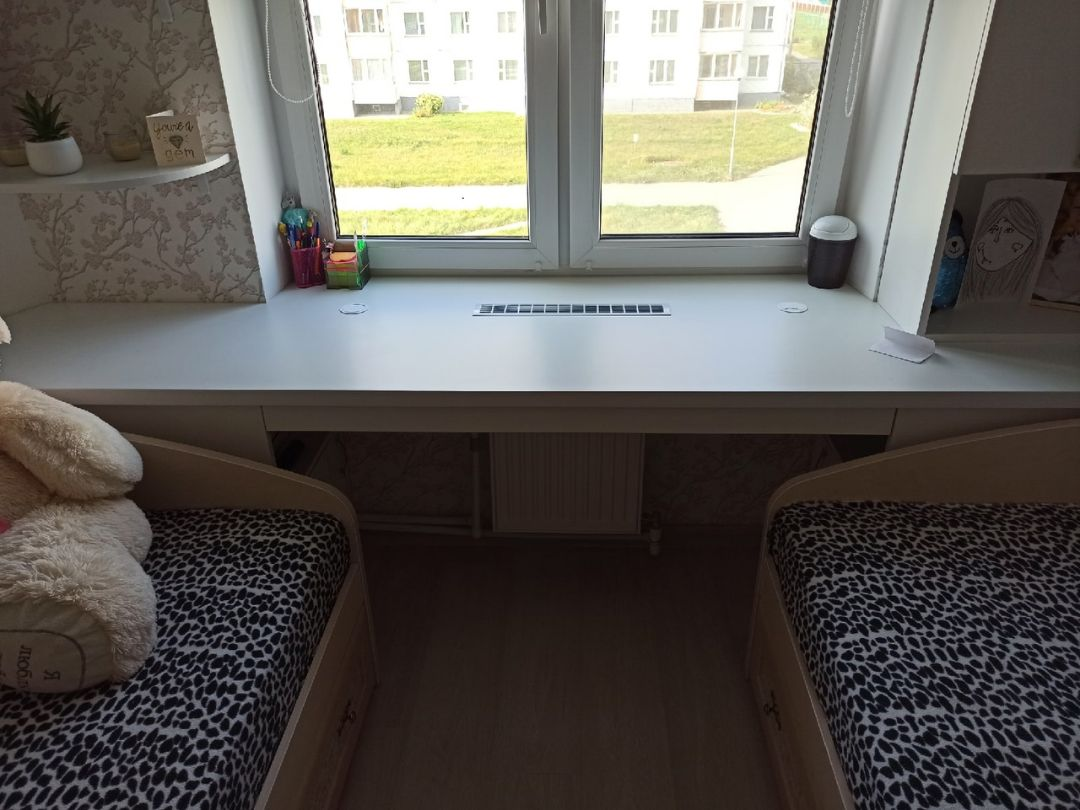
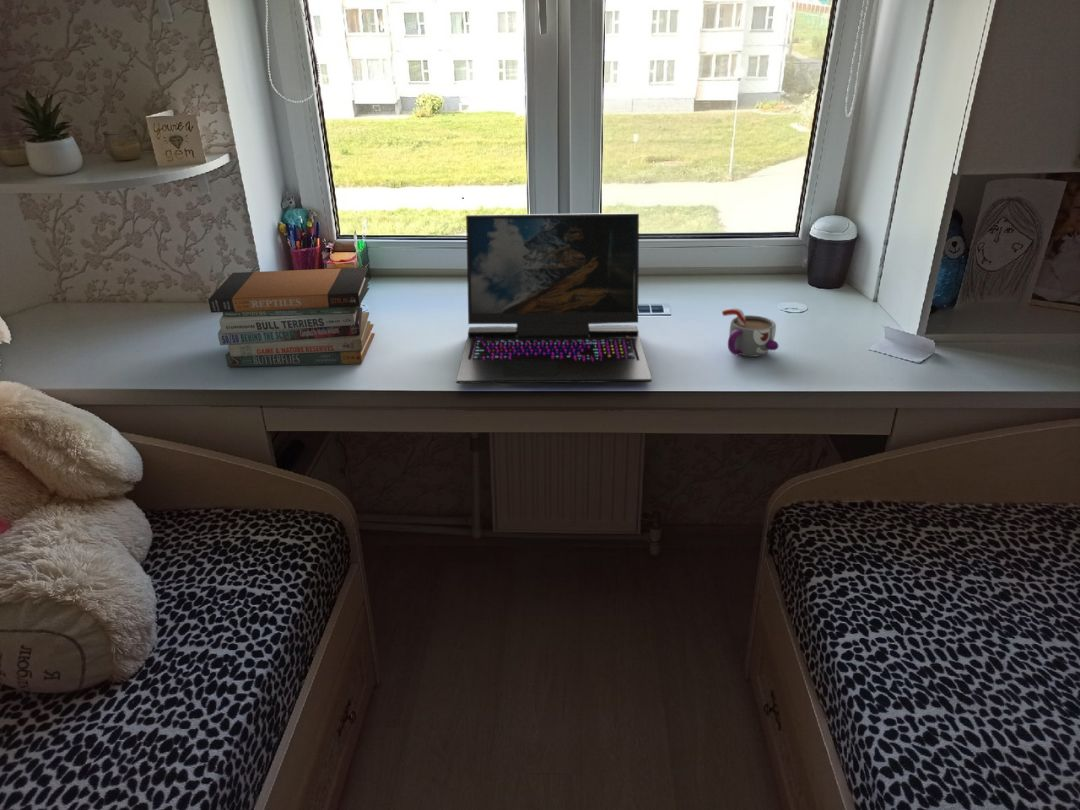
+ laptop (553, 295)
+ book stack (296, 316)
+ mug (749, 333)
